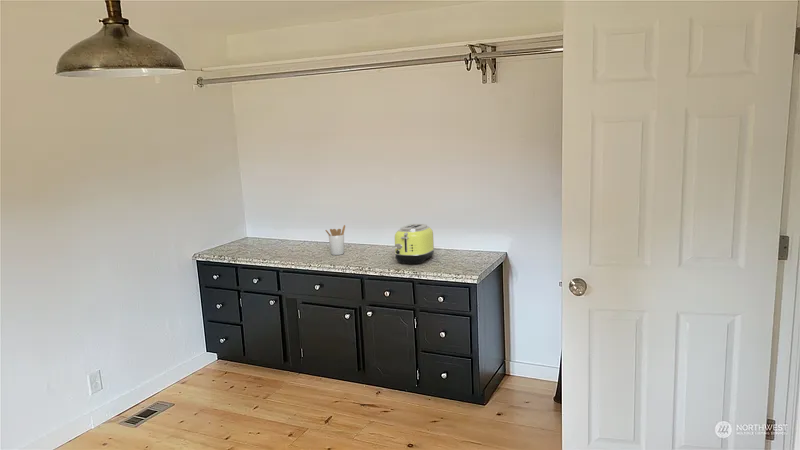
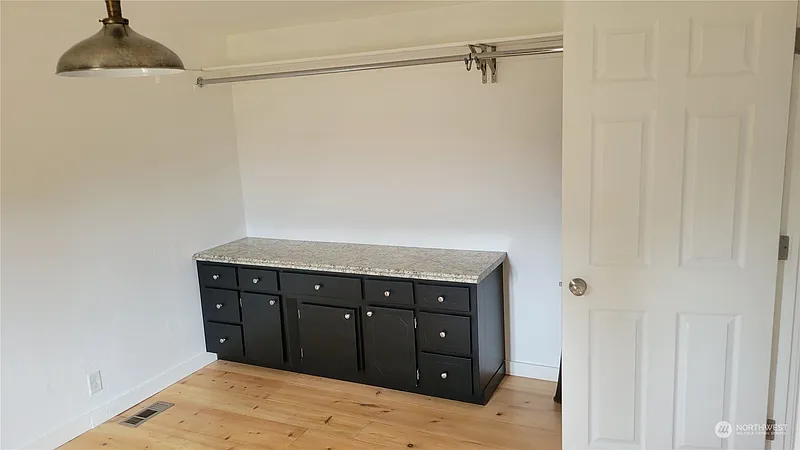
- toaster (413, 243)
- utensil holder (336, 240)
